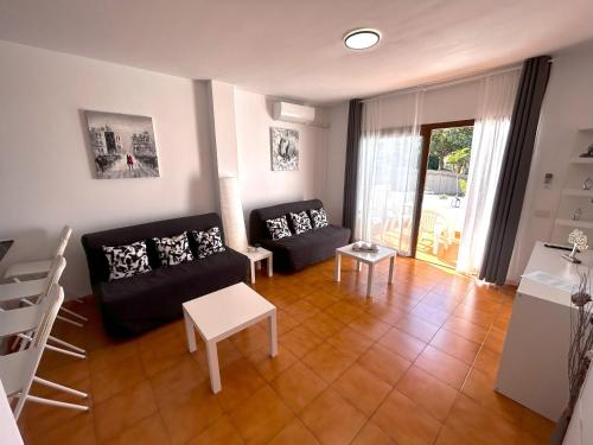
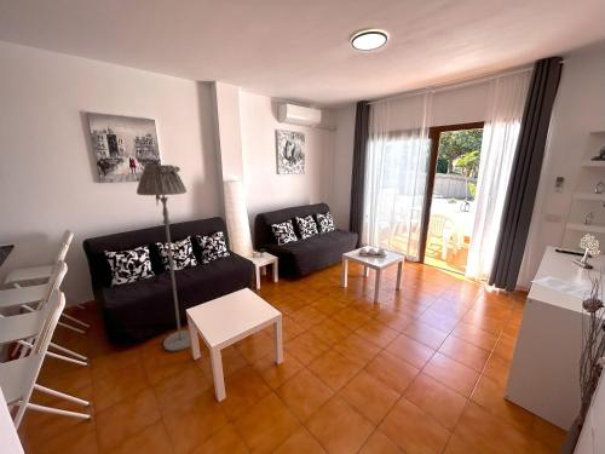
+ floor lamp (171, 259)
